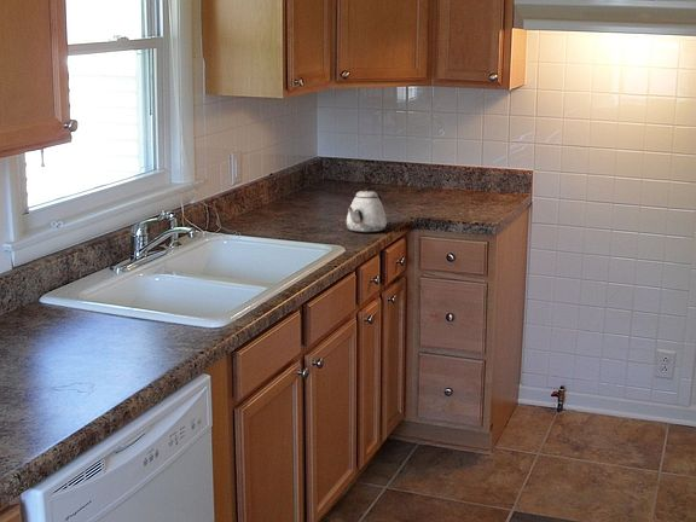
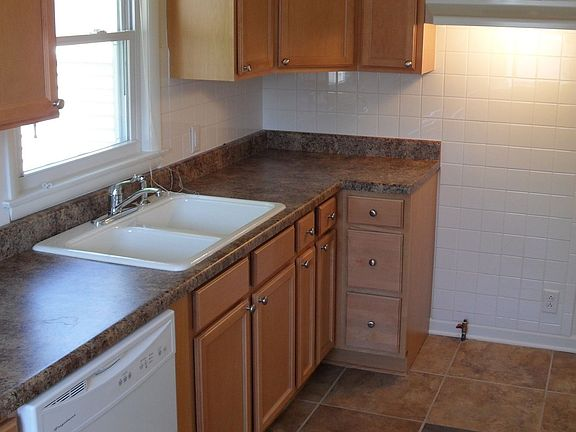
- teapot (364, 209)
